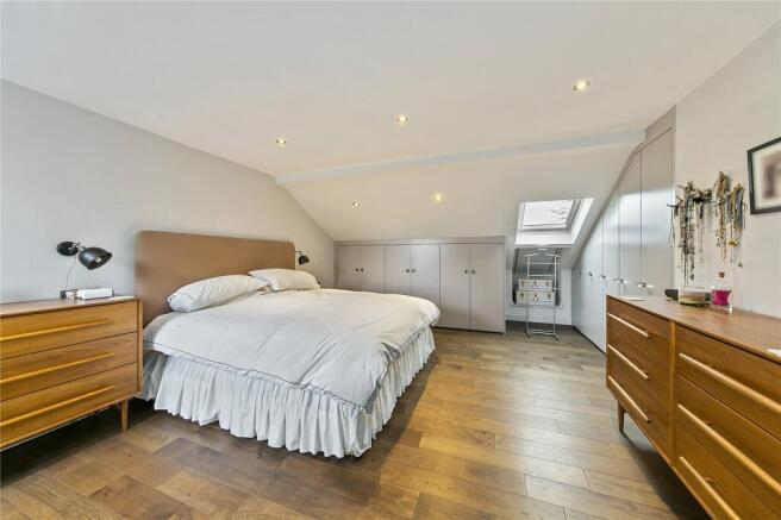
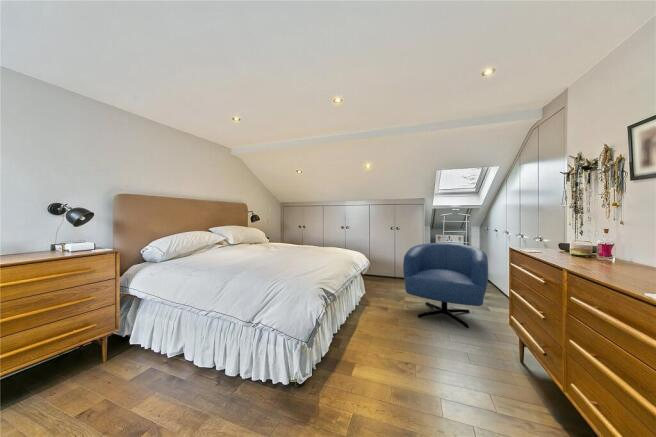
+ armchair (444, 280)
